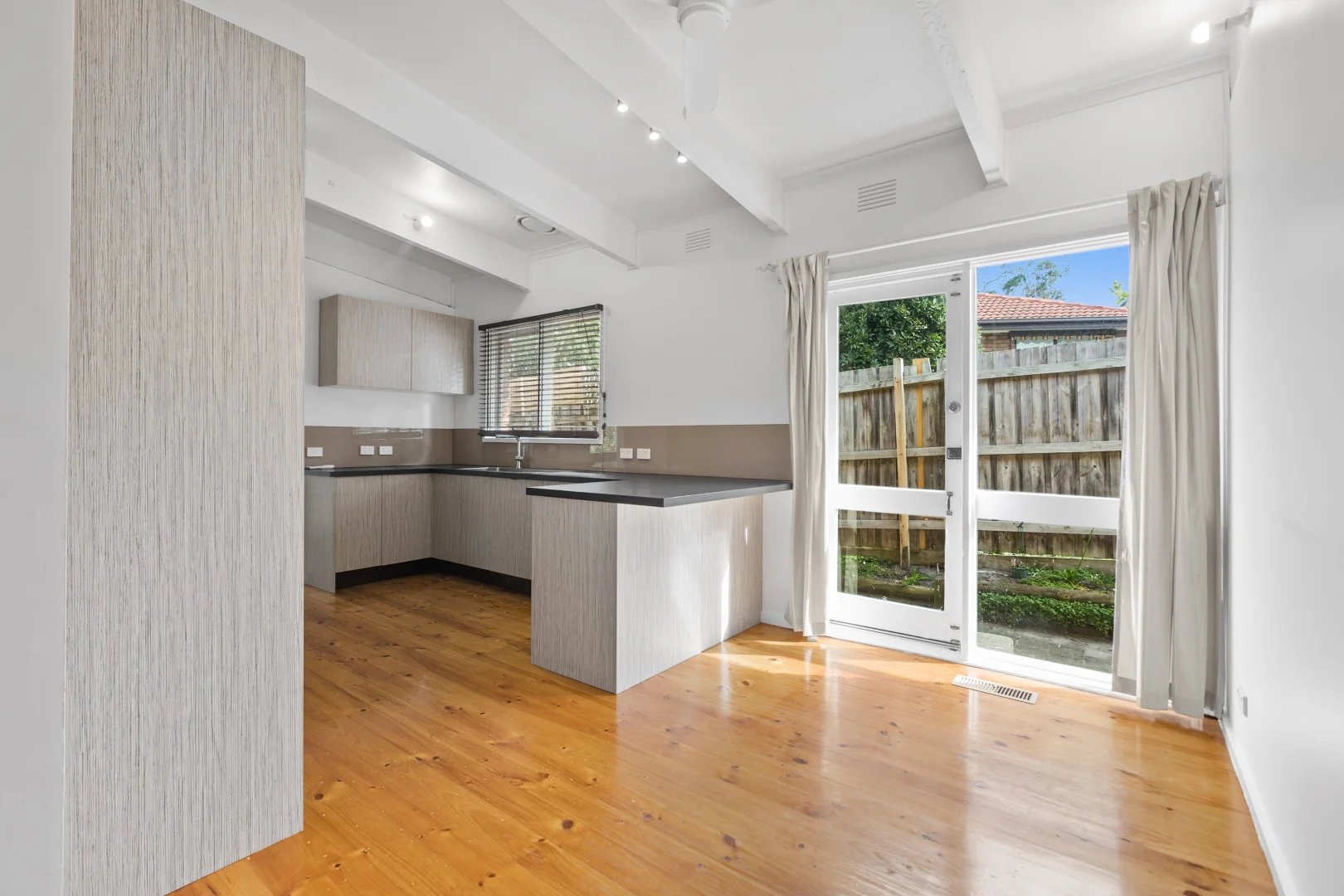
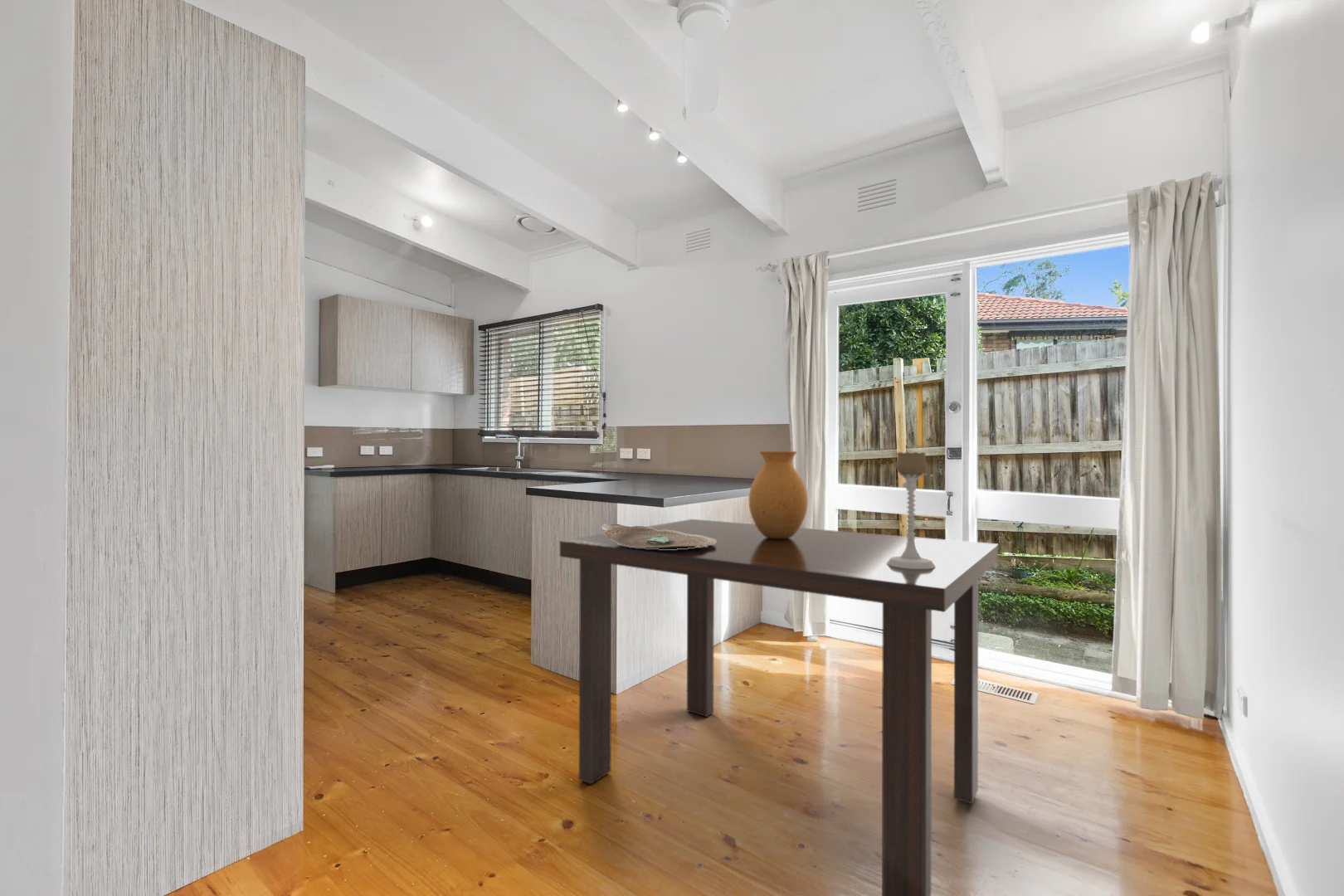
+ vase (777, 494)
+ candle holder (911, 508)
+ dining table (713, 665)
+ decorative bowl (660, 534)
